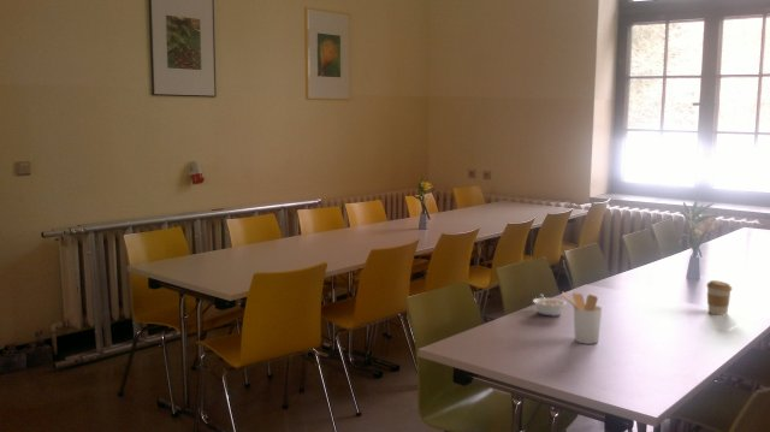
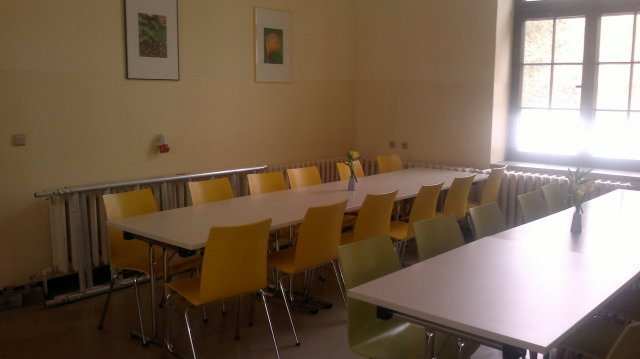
- legume (547, 306)
- coffee cup (718, 297)
- utensil holder (580, 315)
